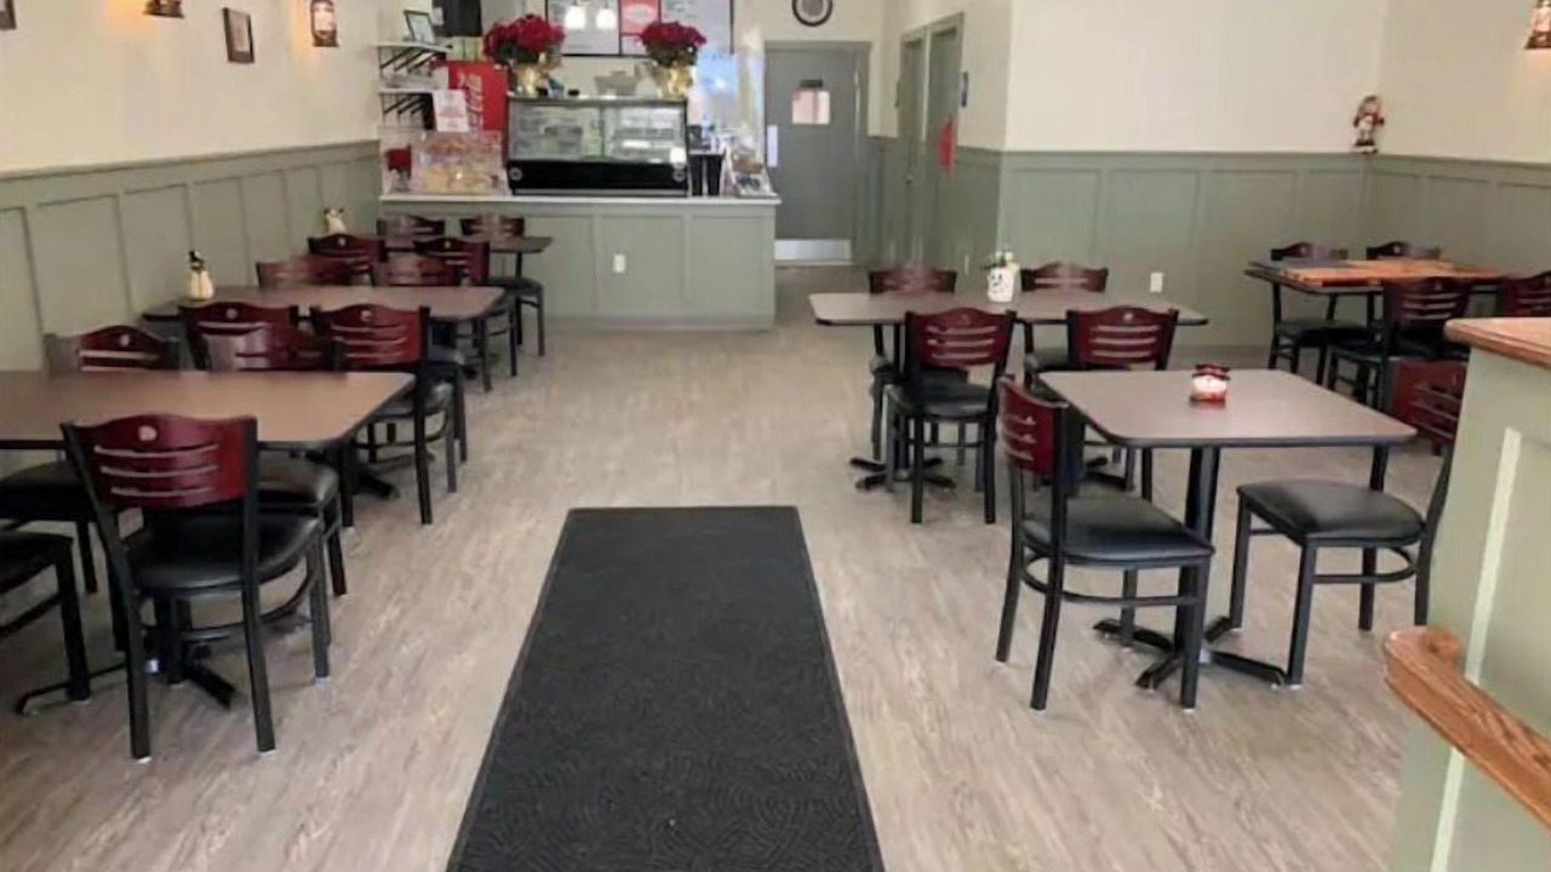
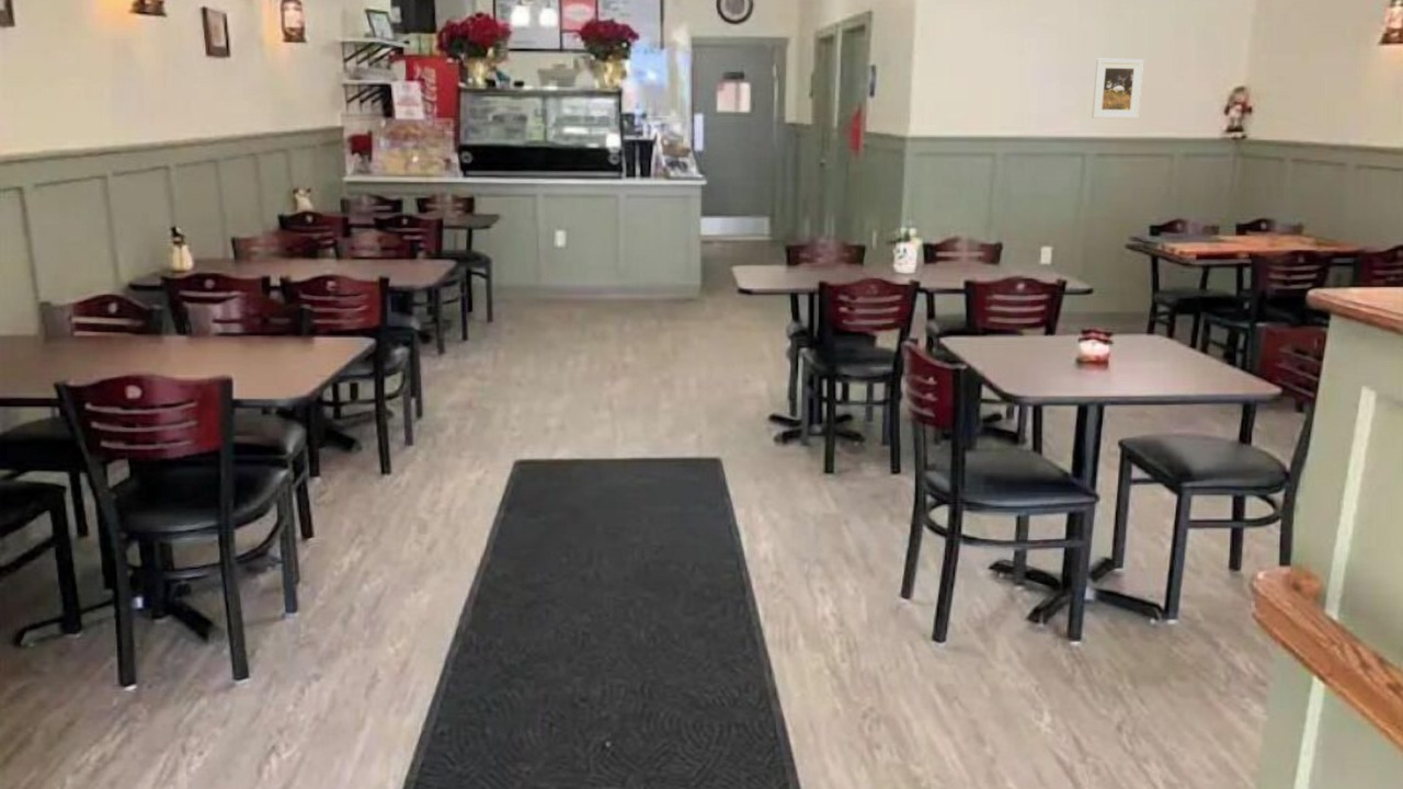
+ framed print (1117, 89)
